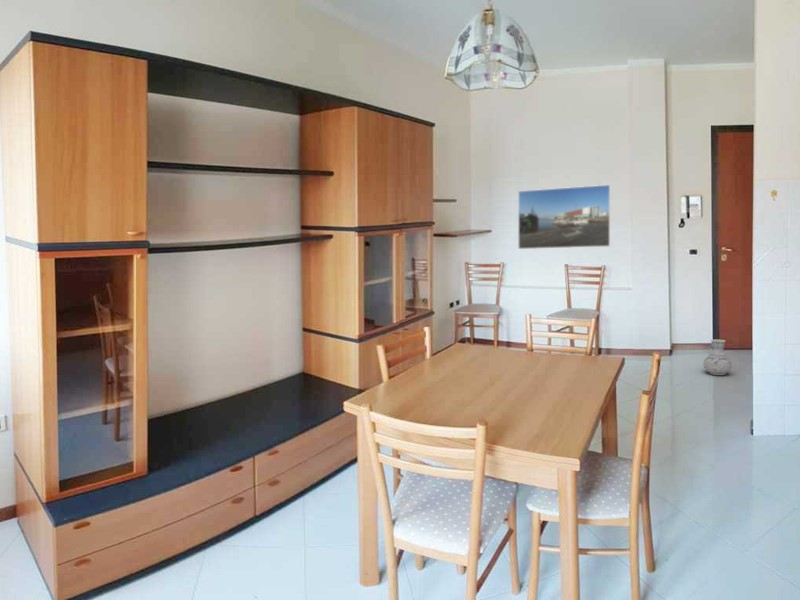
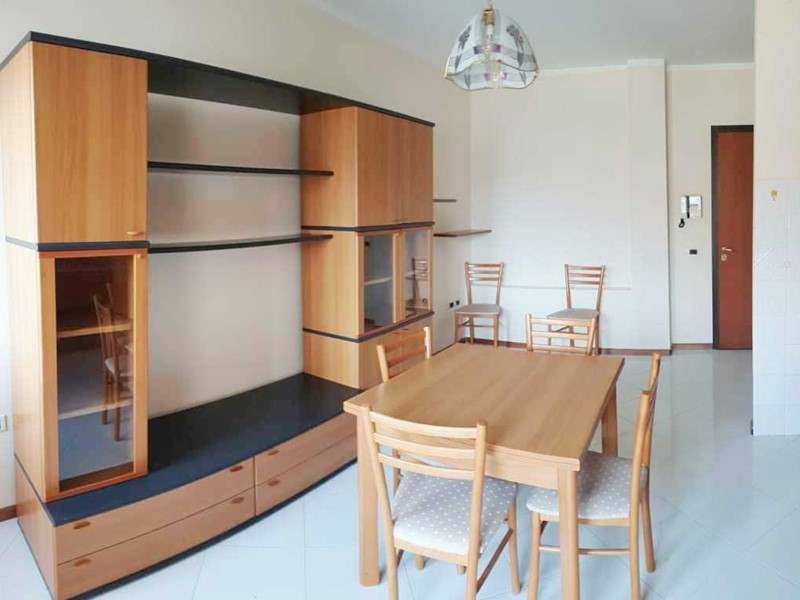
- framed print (562, 218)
- vase (717, 357)
